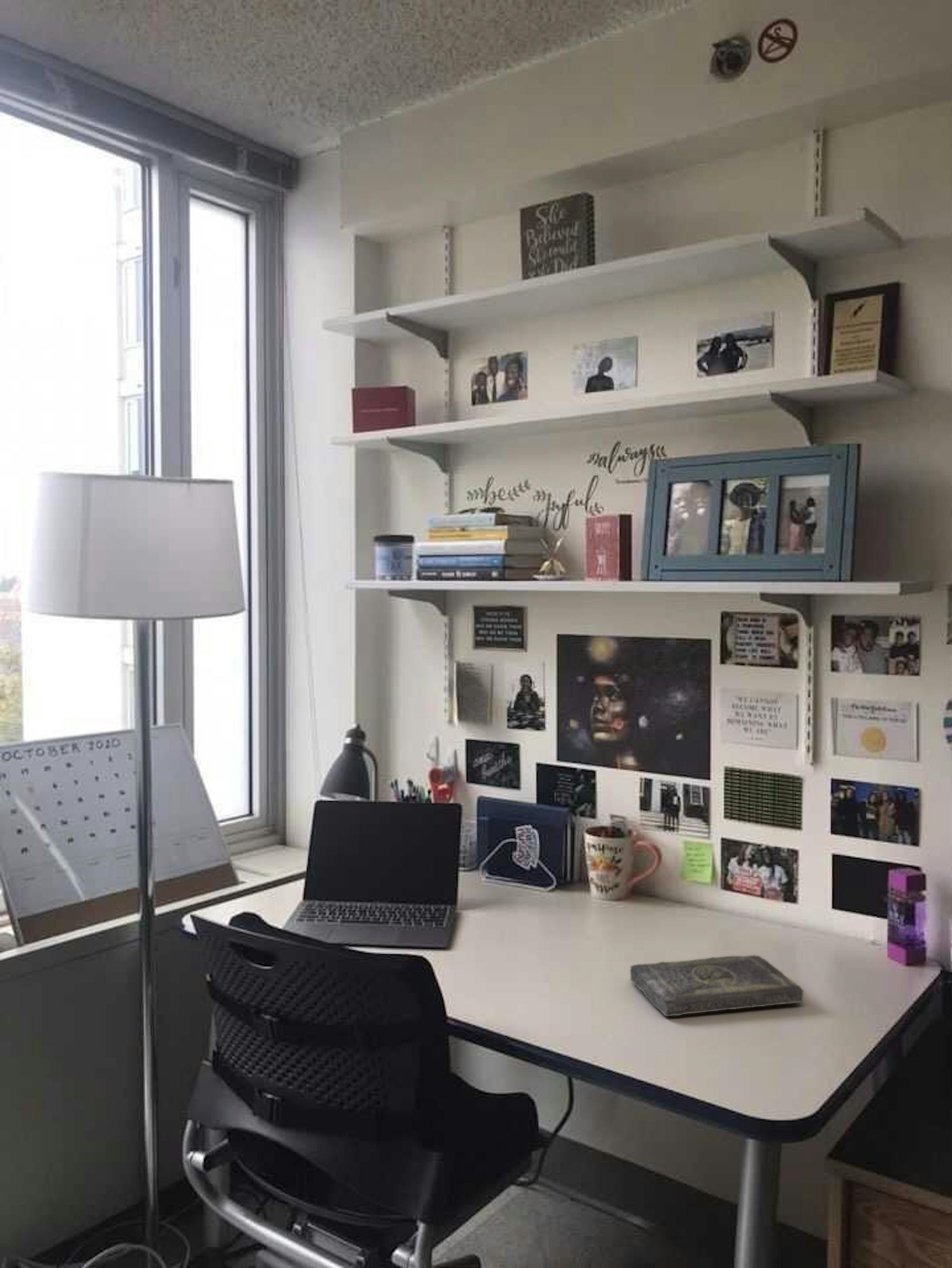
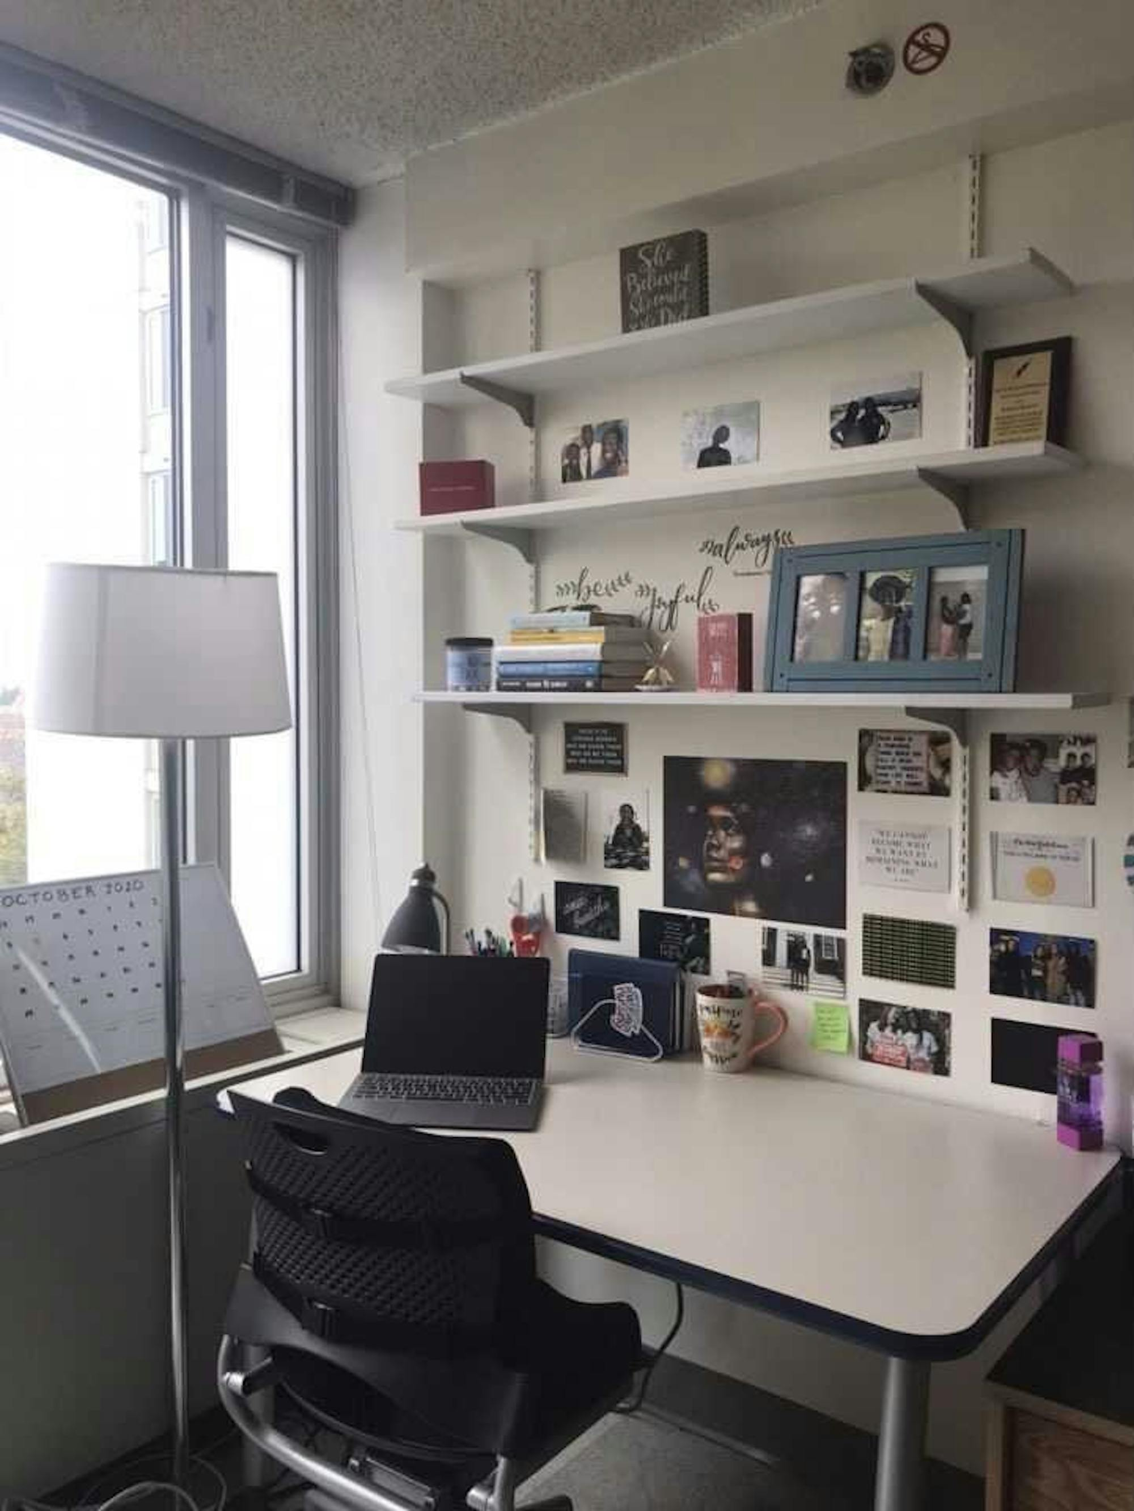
- book (714, 983)
